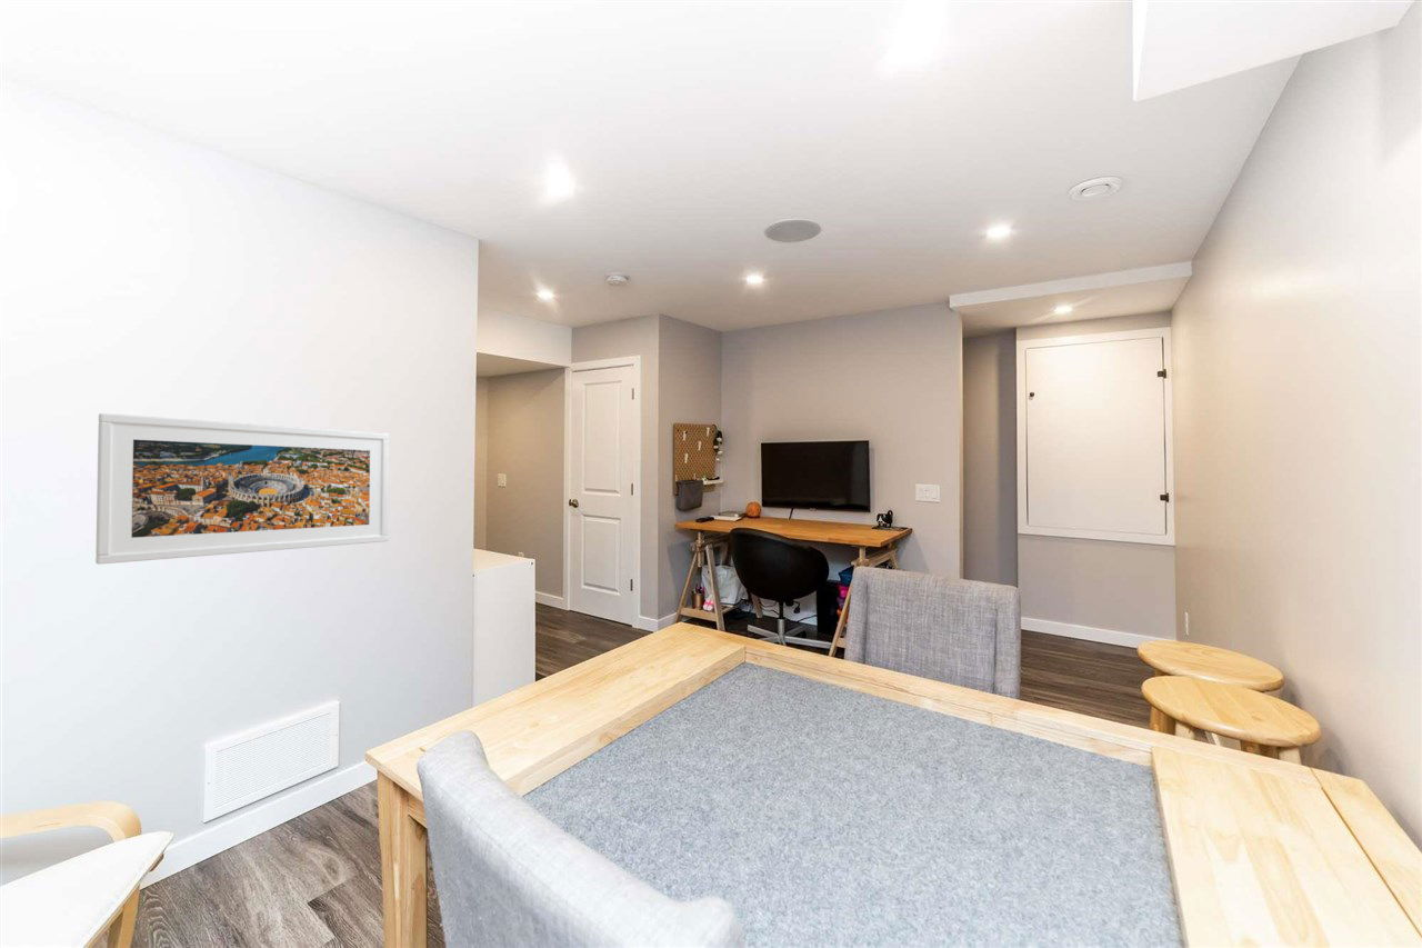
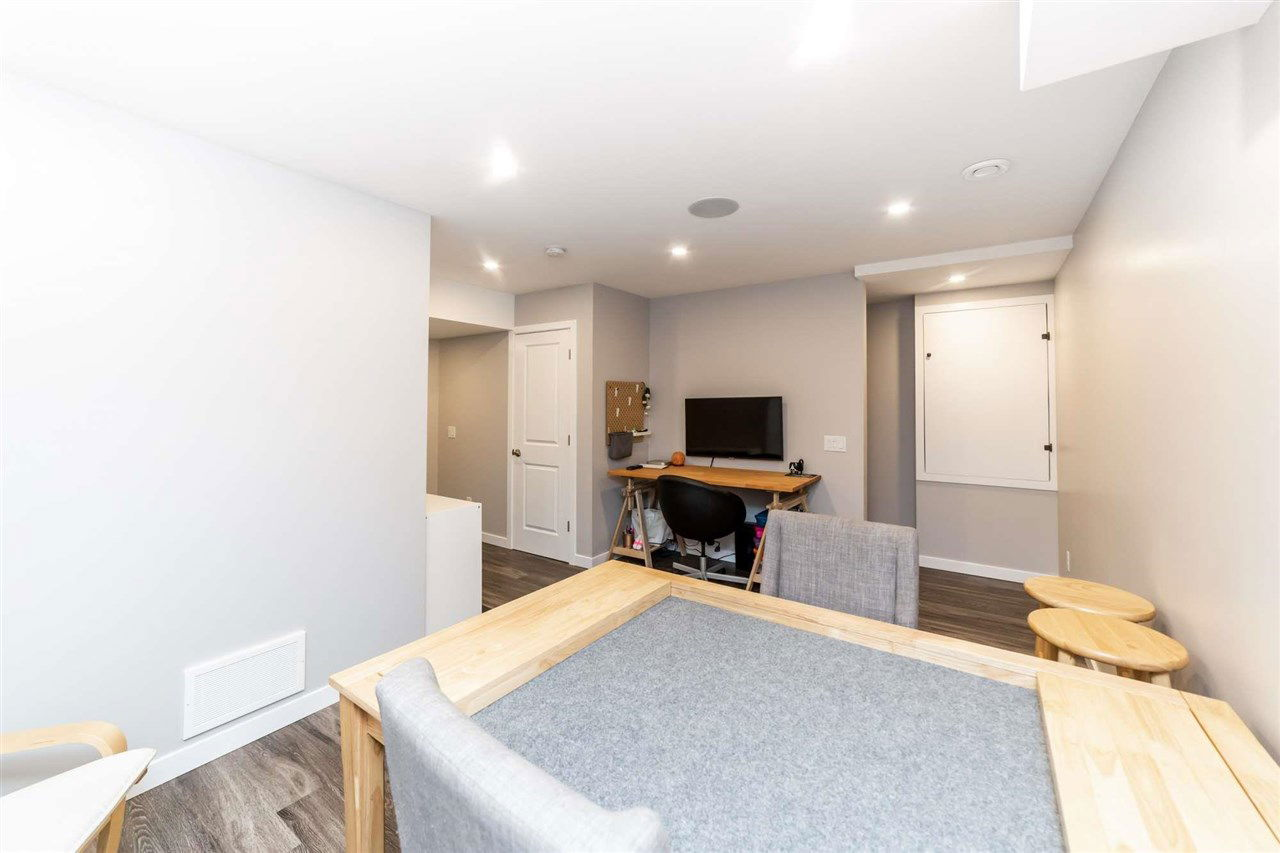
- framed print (267, 488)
